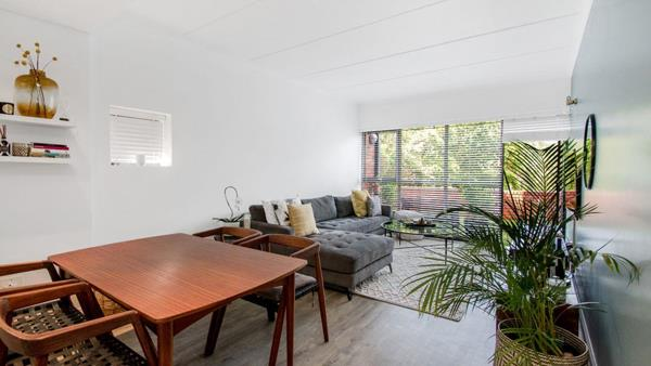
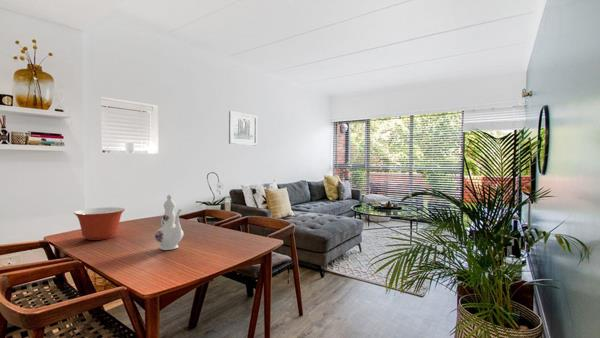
+ wall art (243, 129)
+ chinaware (171, 221)
+ mixing bowl (100, 223)
